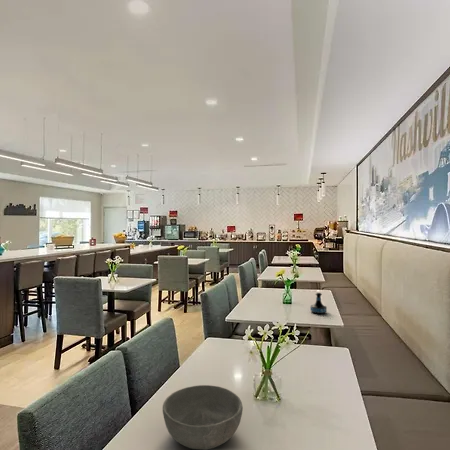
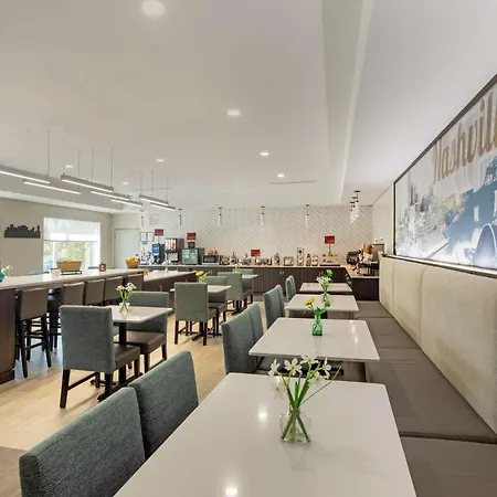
- tequila bottle (318, 302)
- bowl (202, 419)
